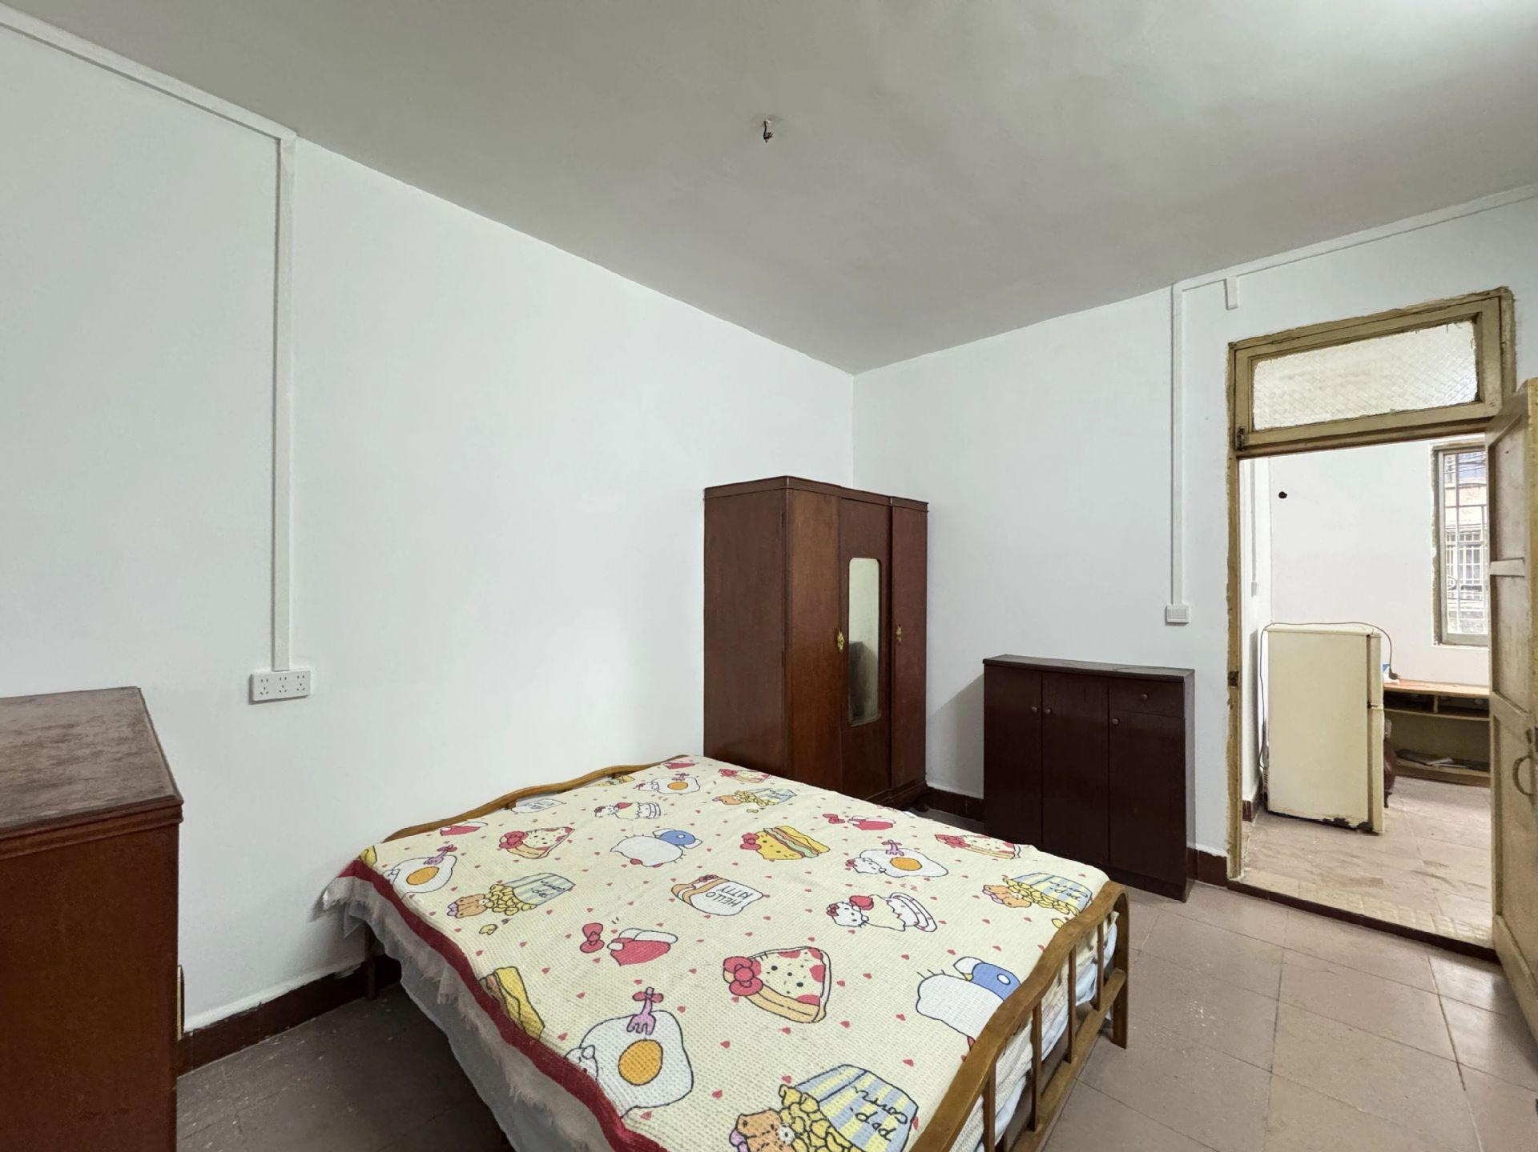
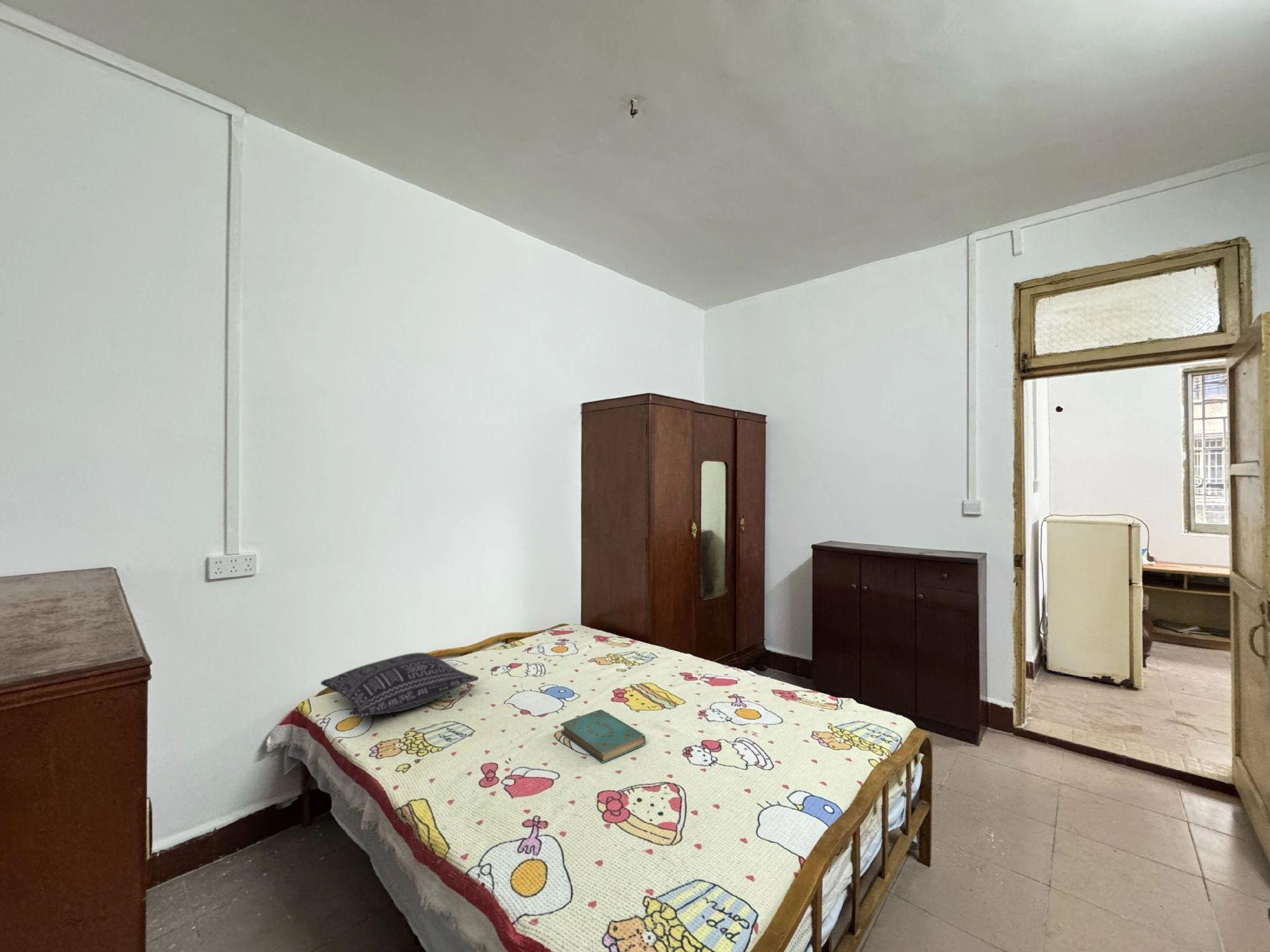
+ pillow (399, 680)
+ book (602, 733)
